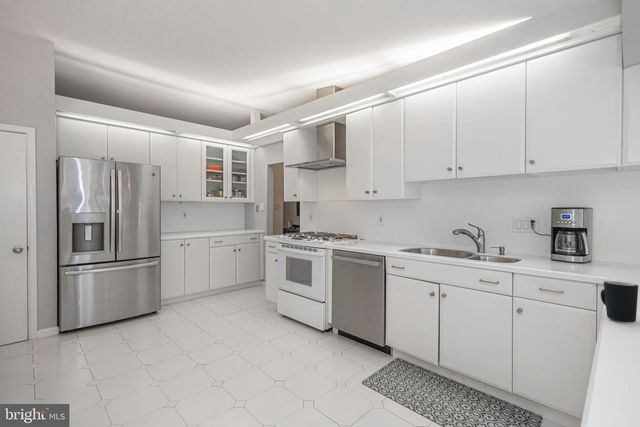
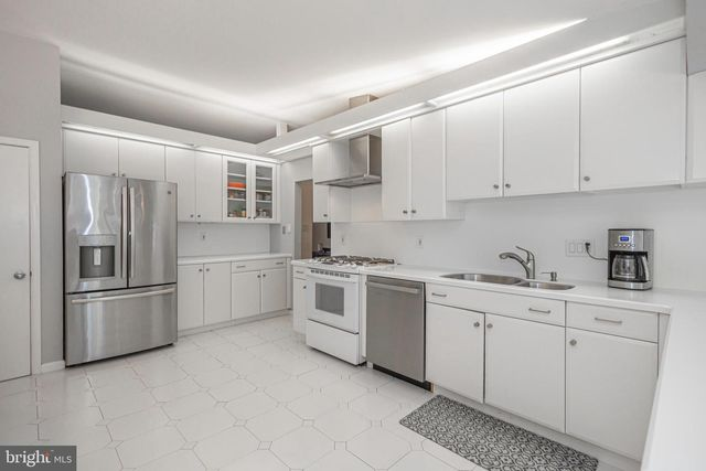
- mug (615, 299)
